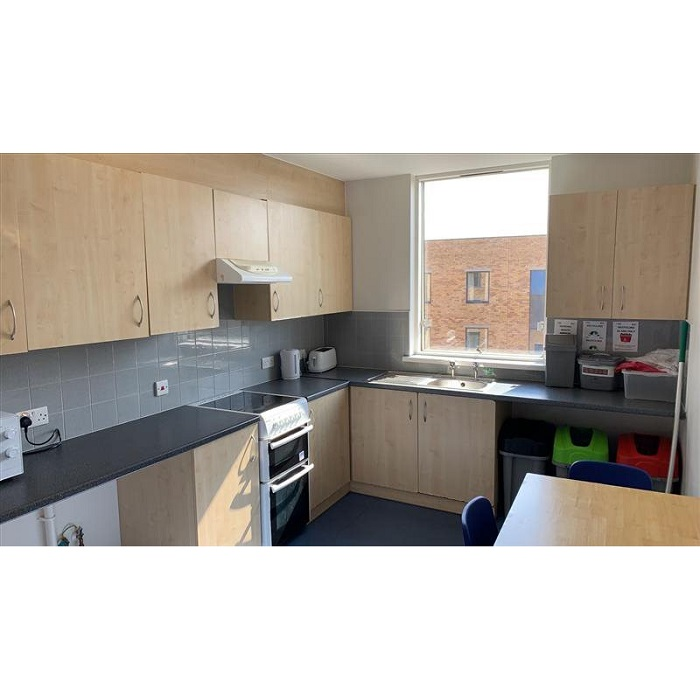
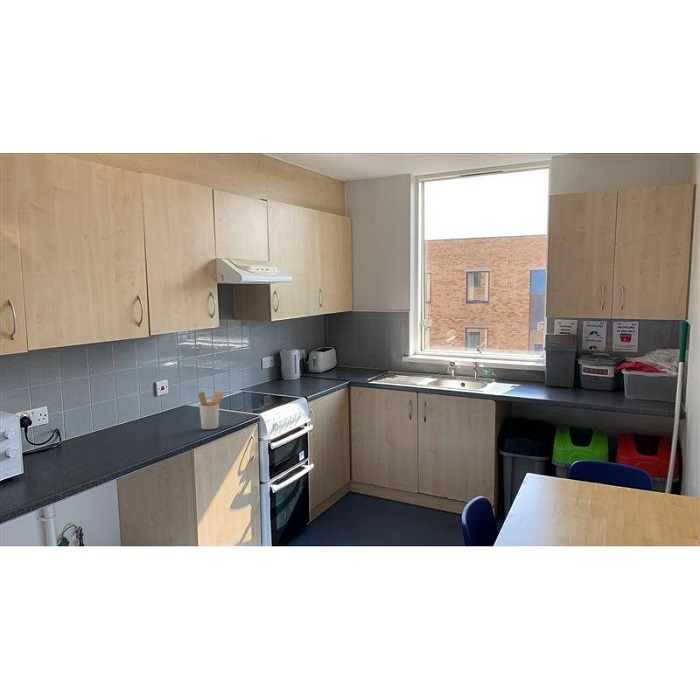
+ utensil holder (212, 409)
